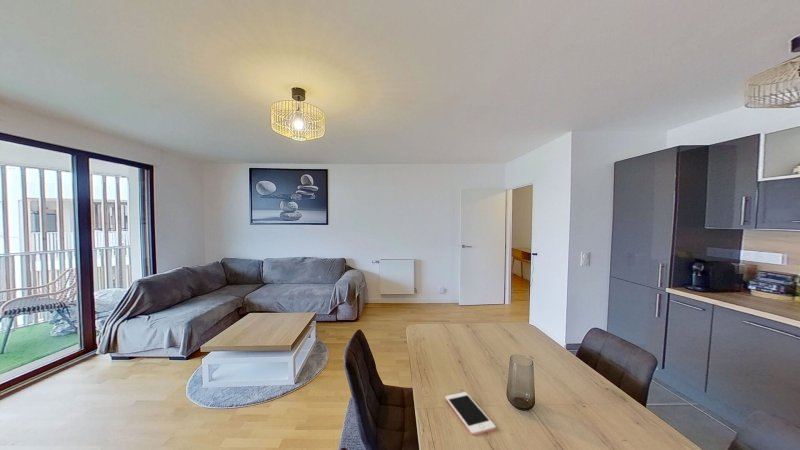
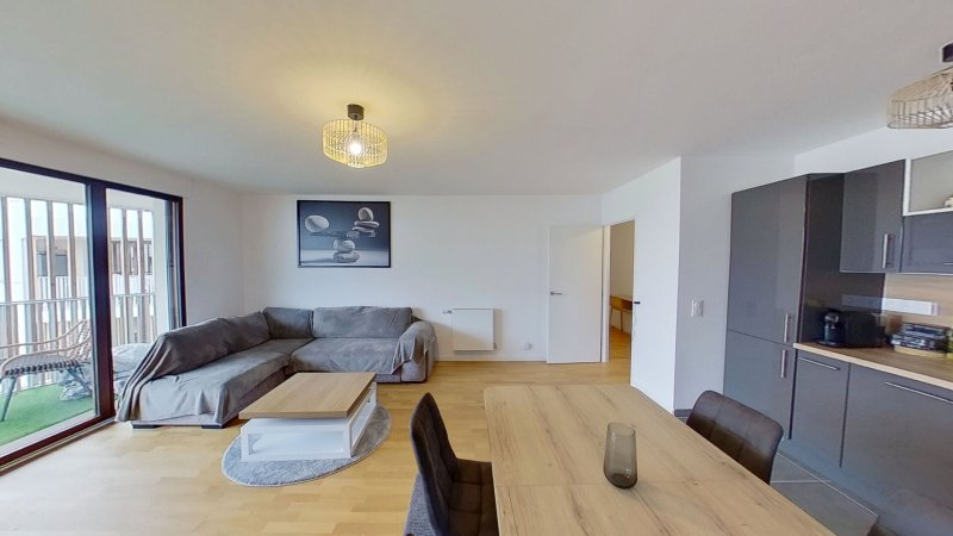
- cell phone (468, 411)
